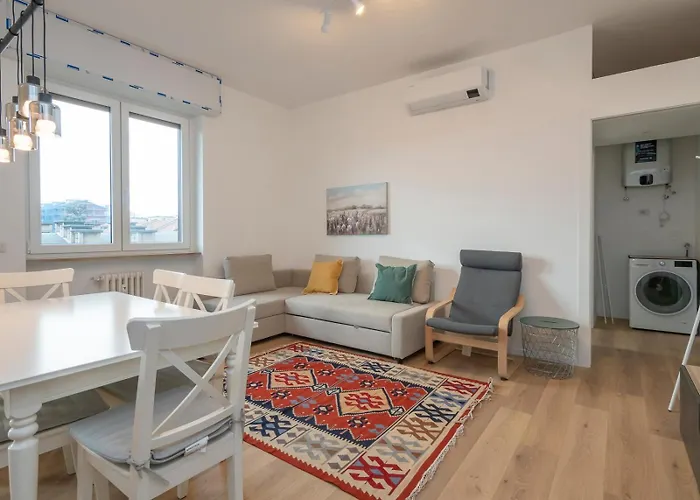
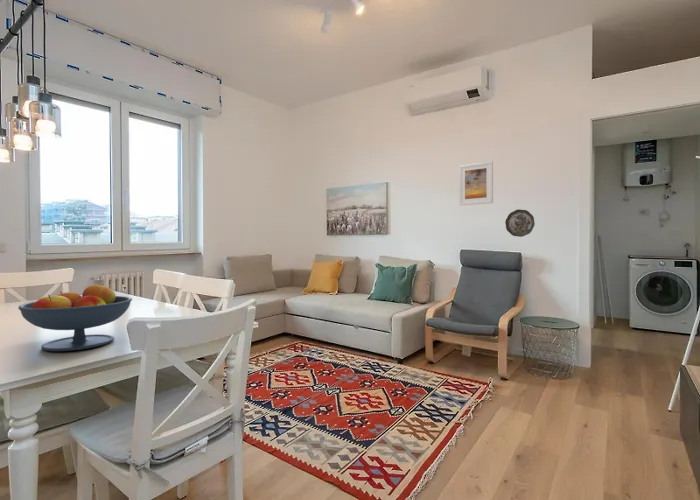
+ fruit bowl (79, 315)
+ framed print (475, 183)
+ decorative plate (519, 223)
